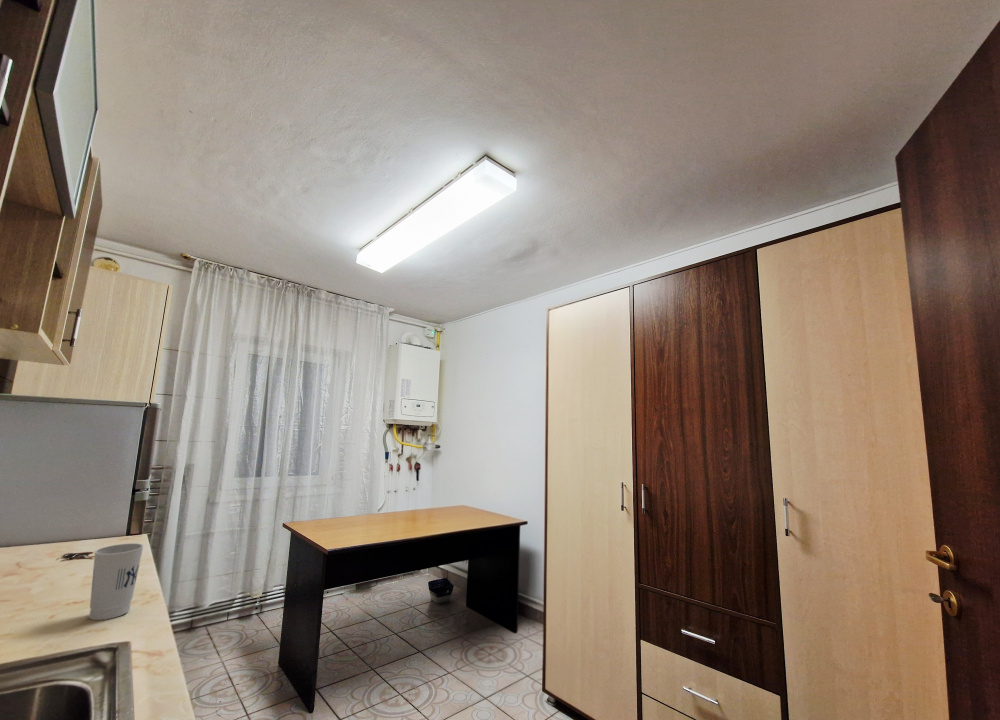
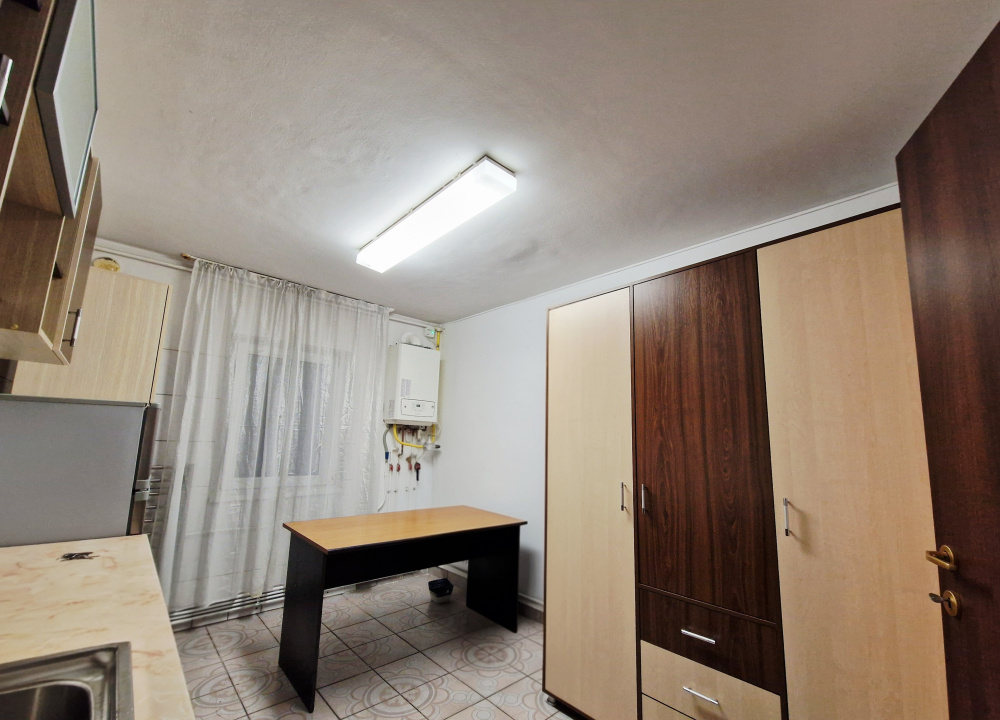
- cup (114, 580)
